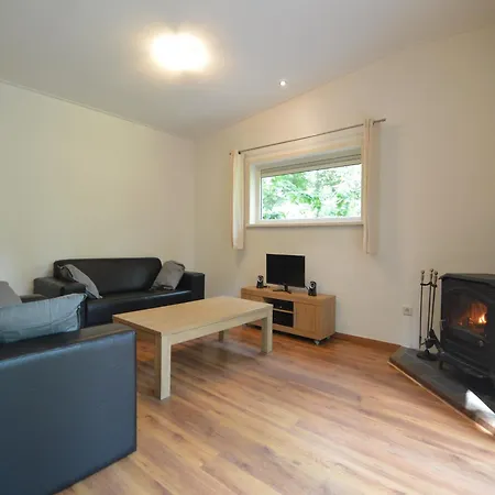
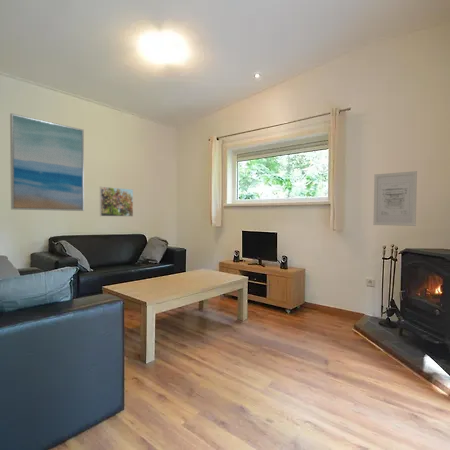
+ wall art (50, 166)
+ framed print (117, 202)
+ wall art (394, 199)
